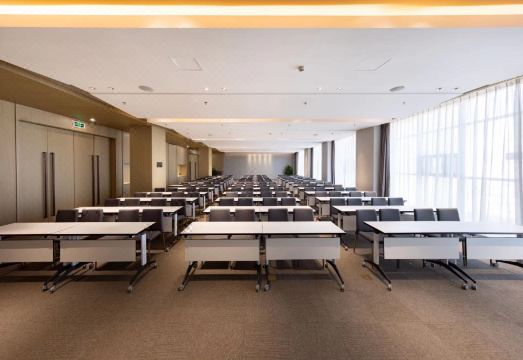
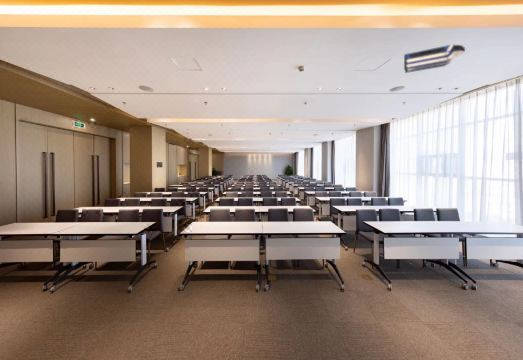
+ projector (433, 57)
